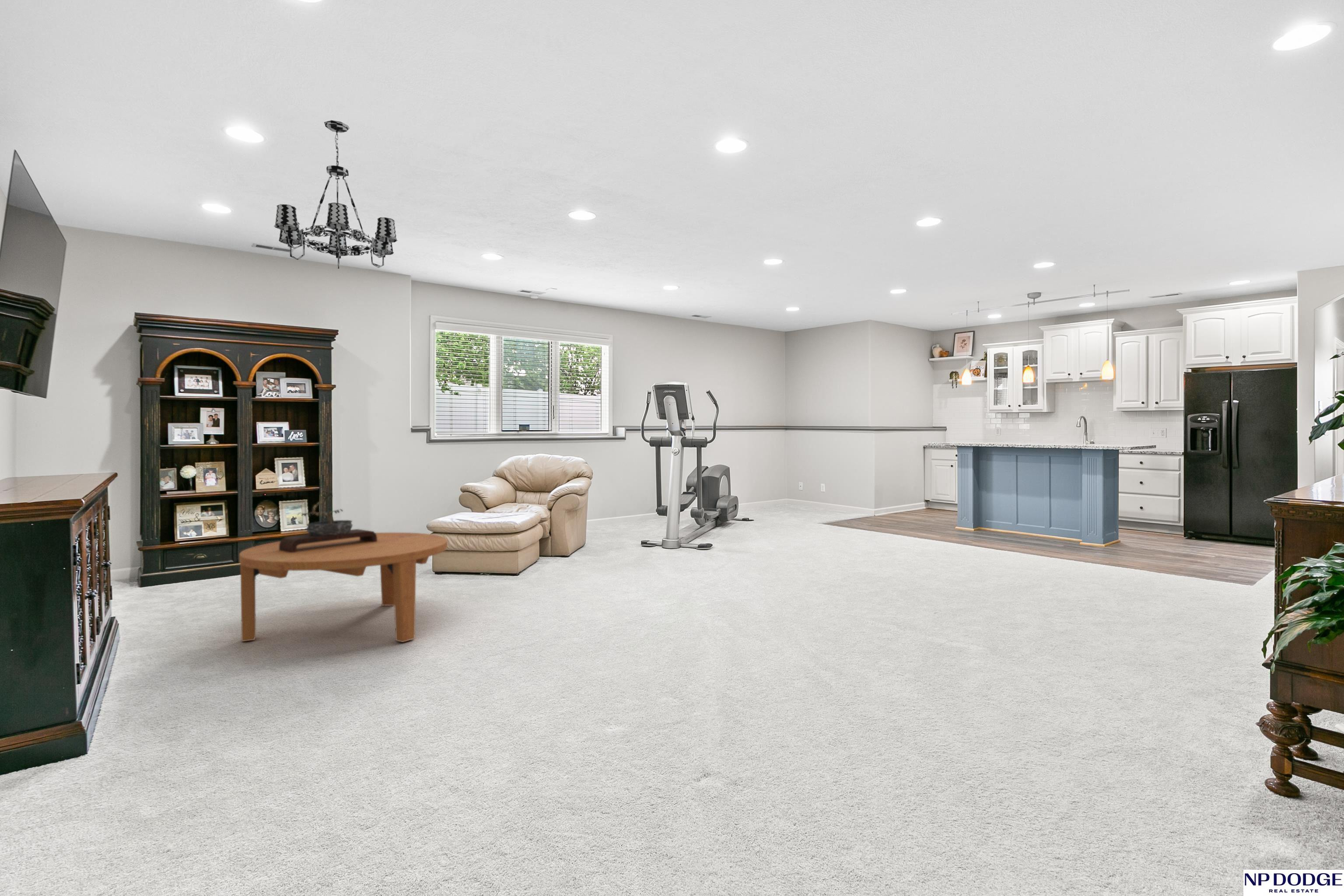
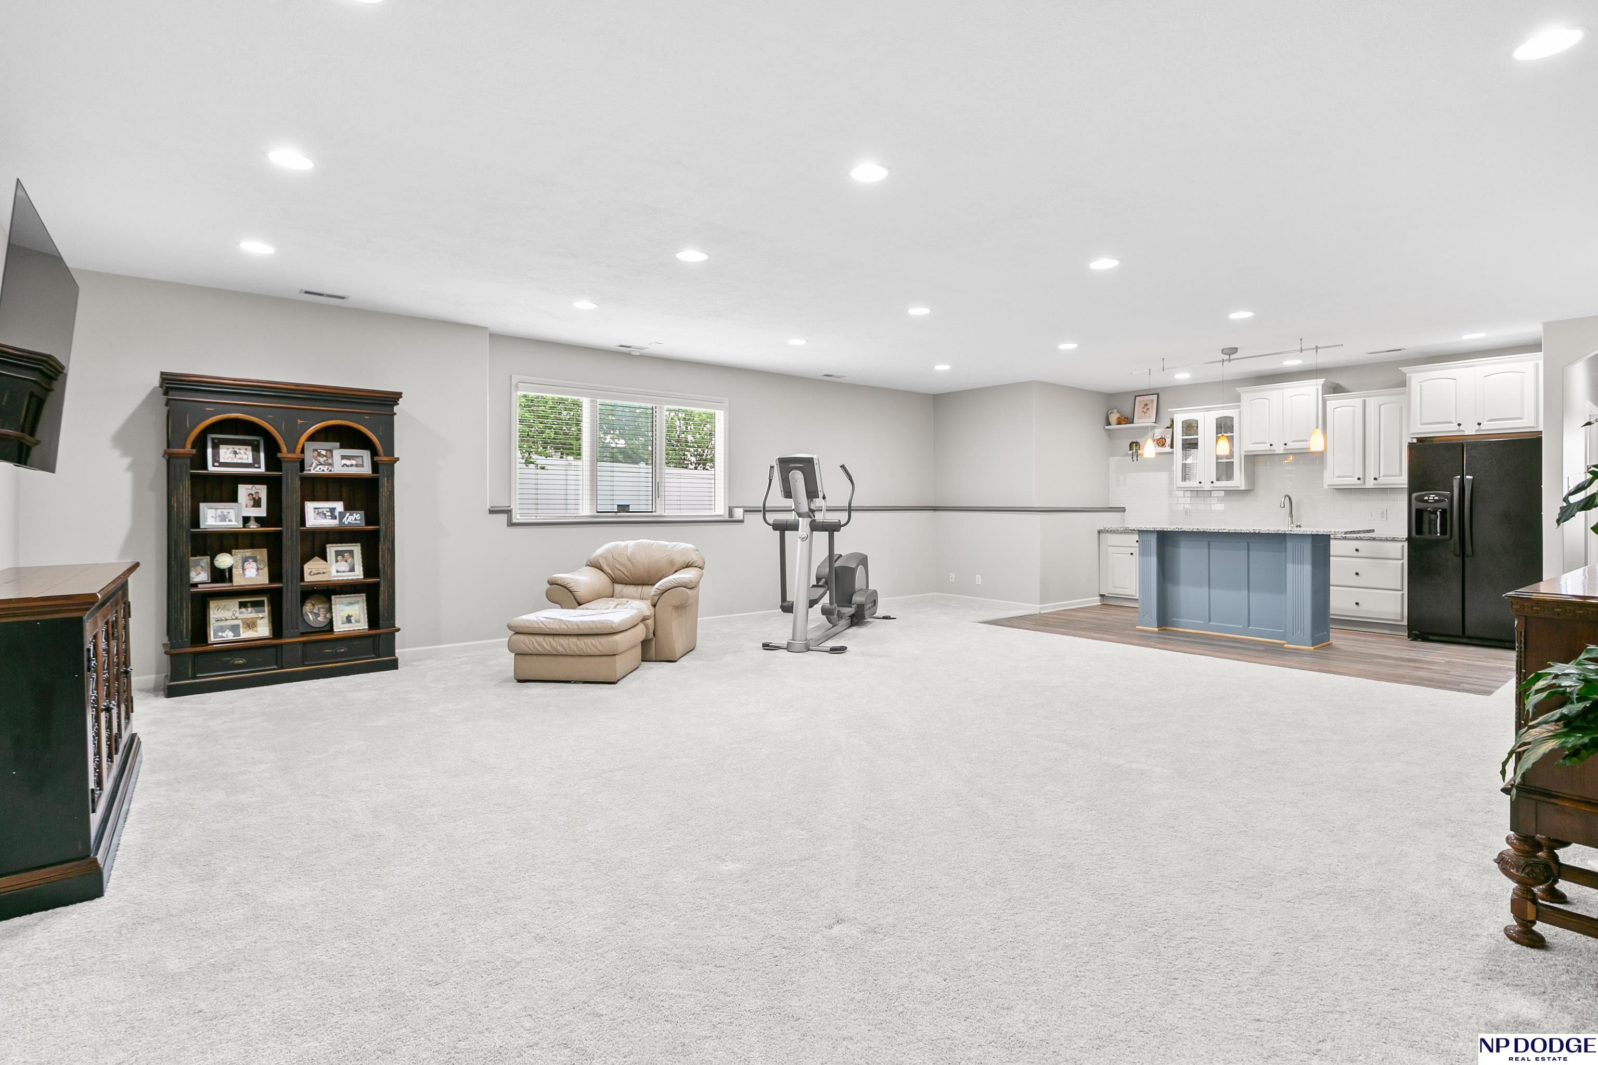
- chandelier (337, 192)
- bonsai tree (329, 516)
- coffee table (352, 575)
